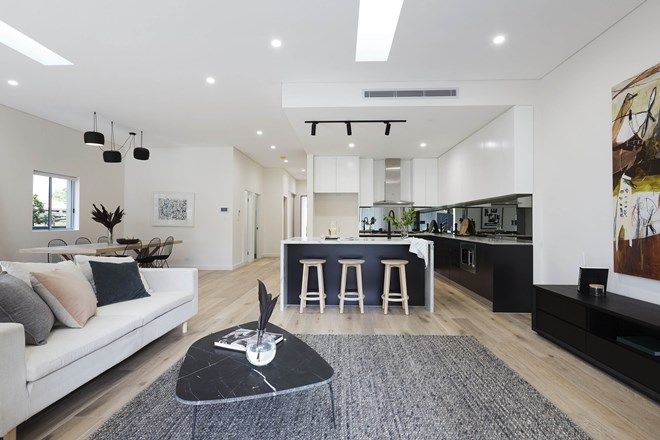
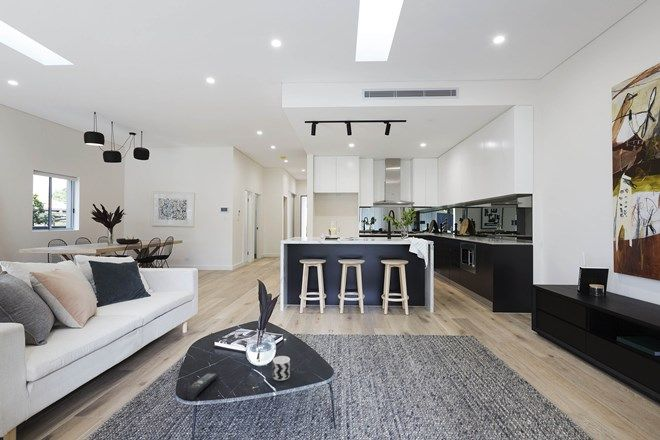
+ cup (282, 366)
+ remote control (201, 383)
